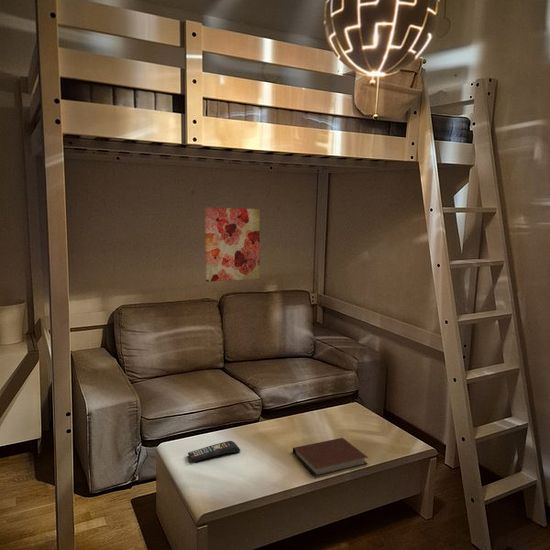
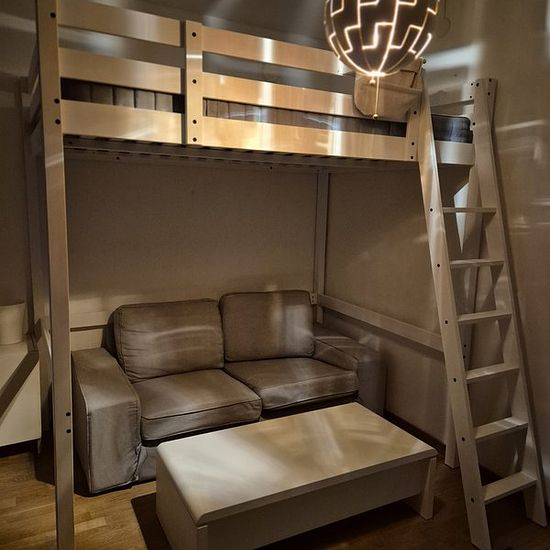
- wall art (232, 244)
- remote control (214, 450)
- notebook (329, 455)
